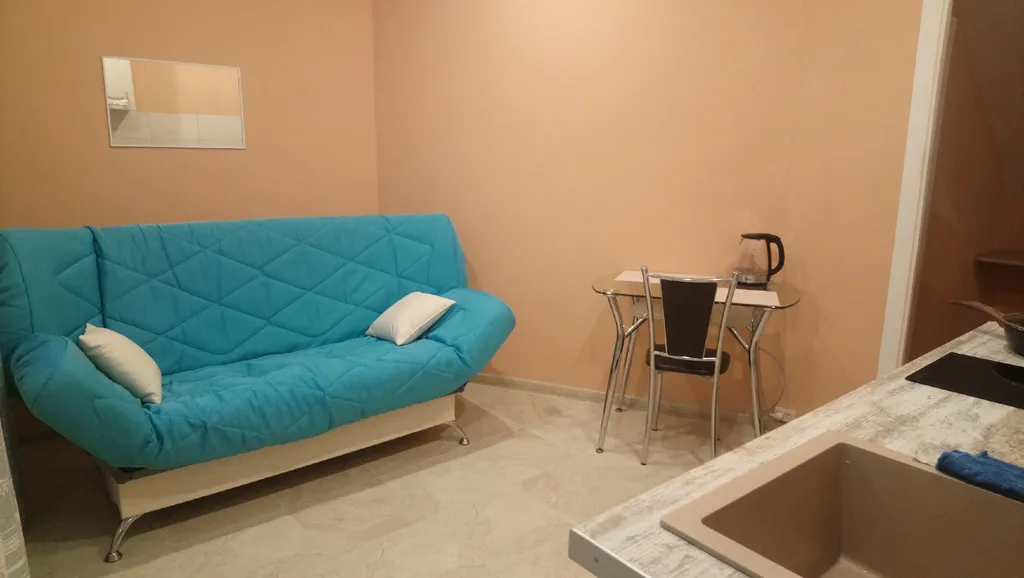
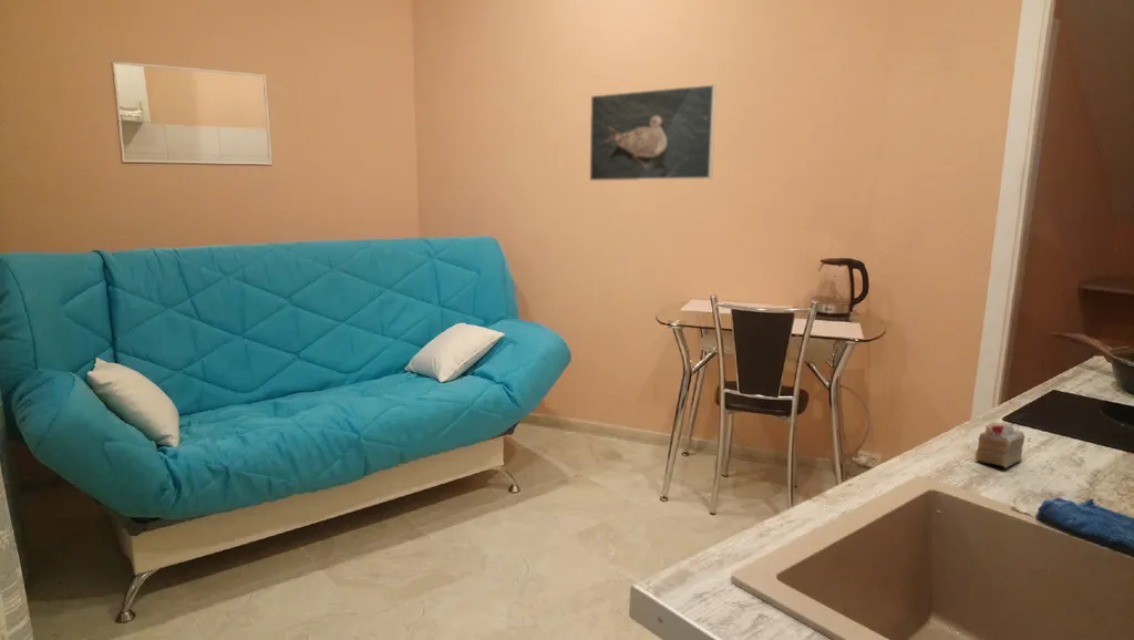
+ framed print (649, 135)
+ cake slice (1000, 442)
